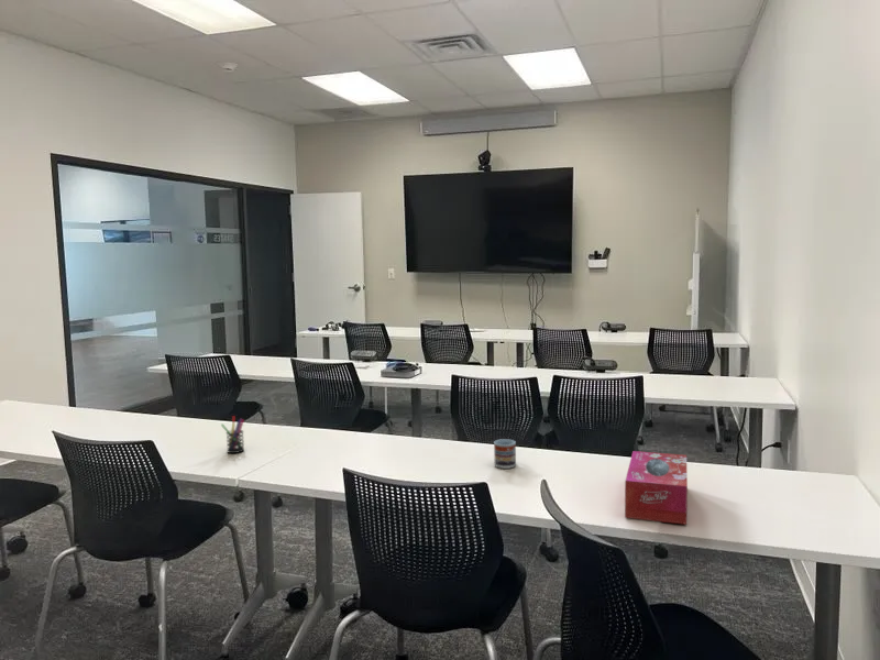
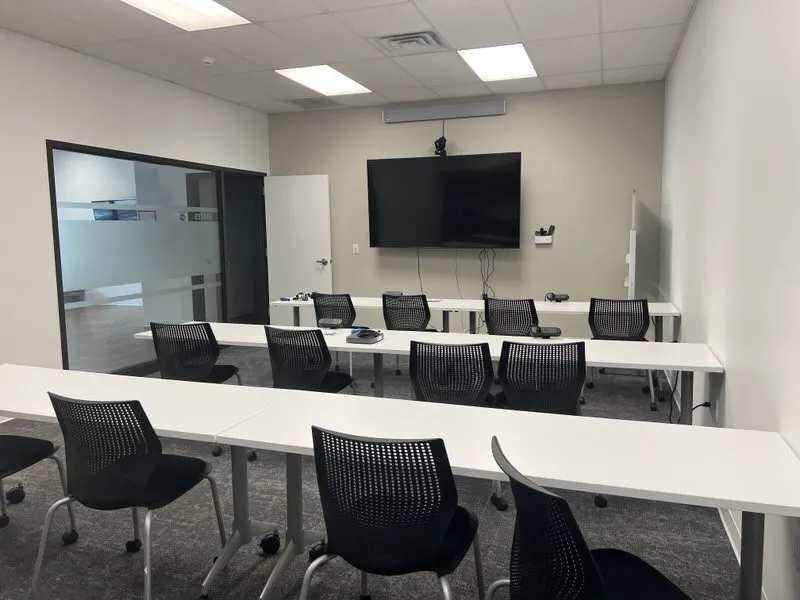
- tissue box (657, 484)
- pen holder (232, 433)
- cup (506, 452)
